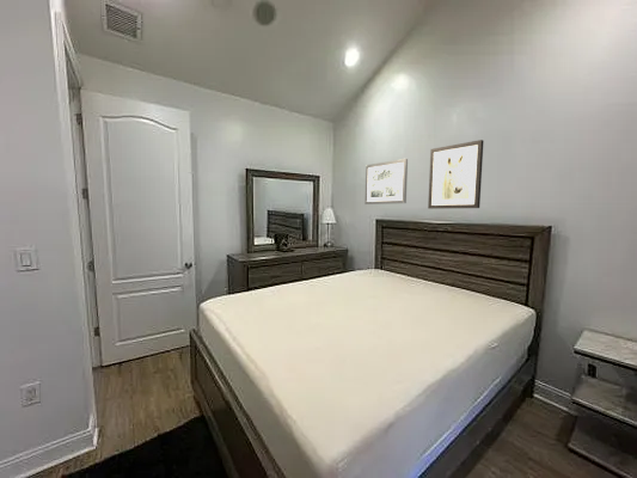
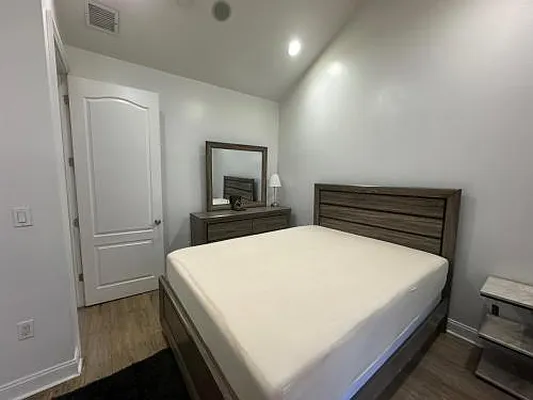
- wall art (385, 183)
- wall art (453, 177)
